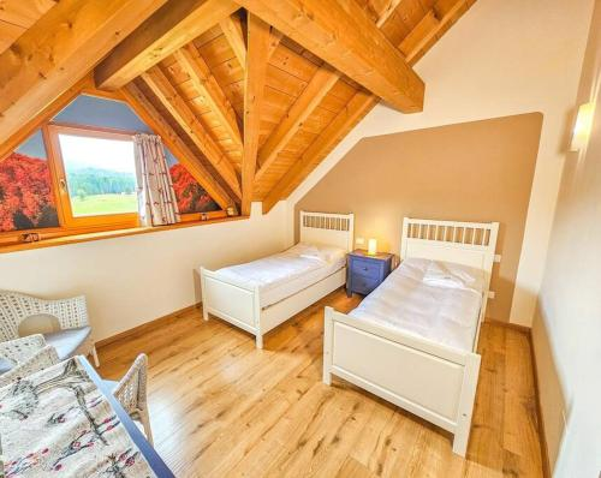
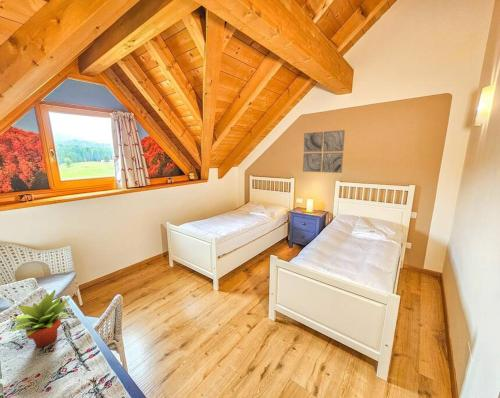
+ wall art (321, 151)
+ succulent plant (44, 321)
